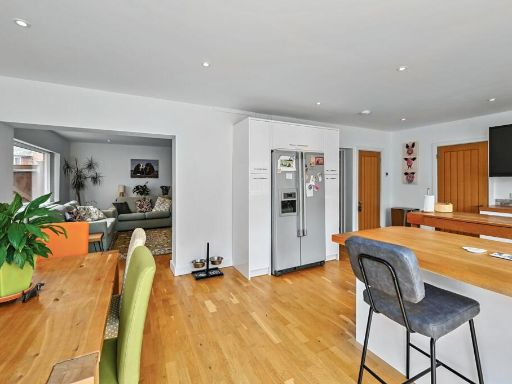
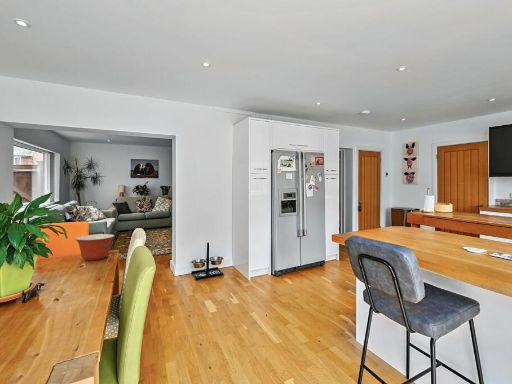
+ mixing bowl (95, 247)
